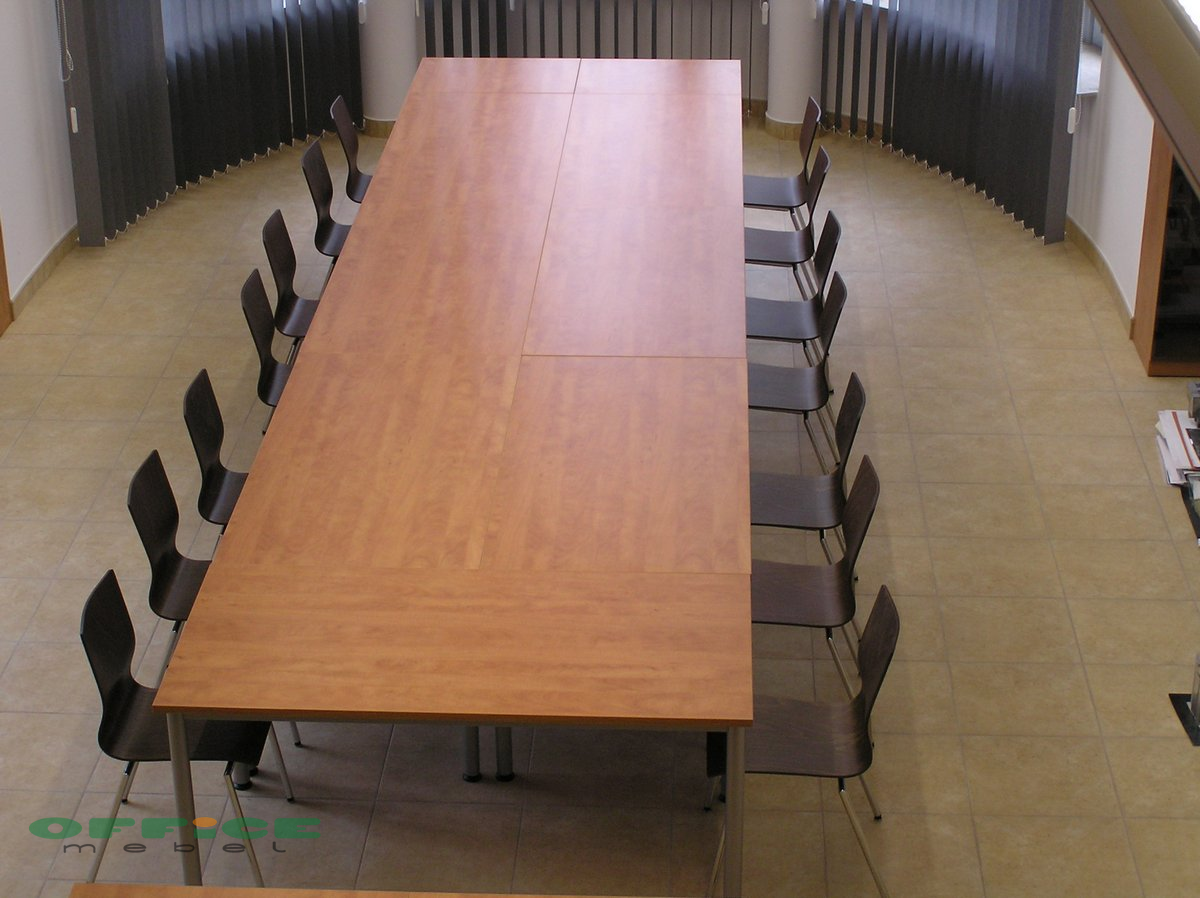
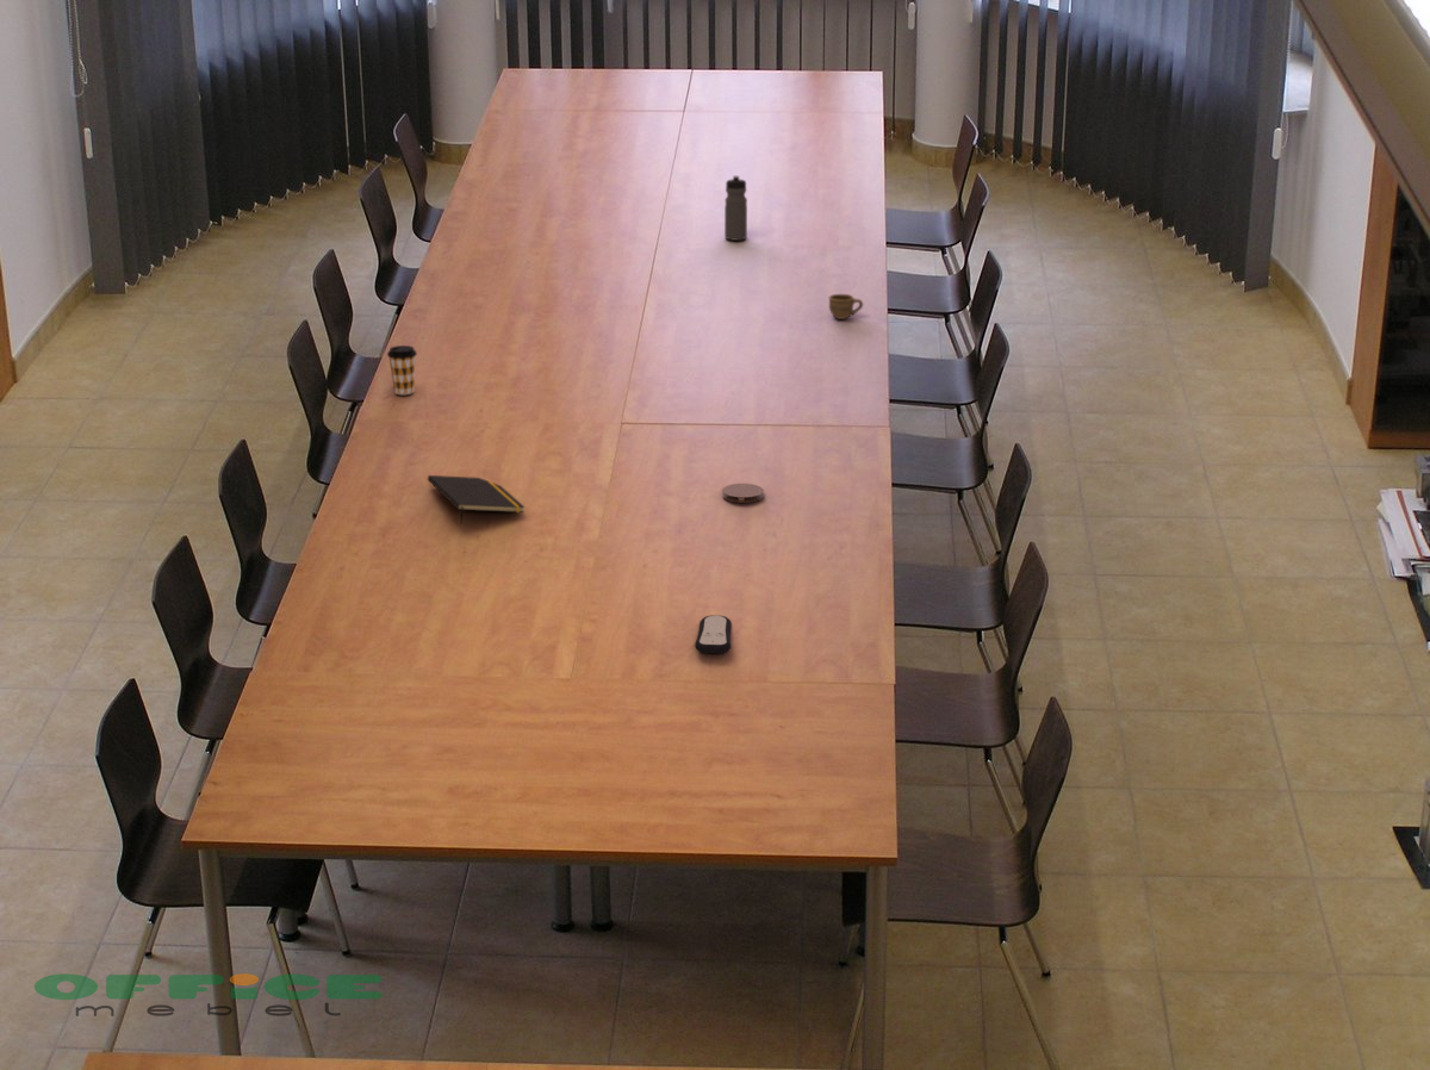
+ water bottle (735, 206)
+ notepad (475, 493)
+ coaster (742, 492)
+ cup (845, 306)
+ remote control (714, 633)
+ coffee cup (403, 369)
